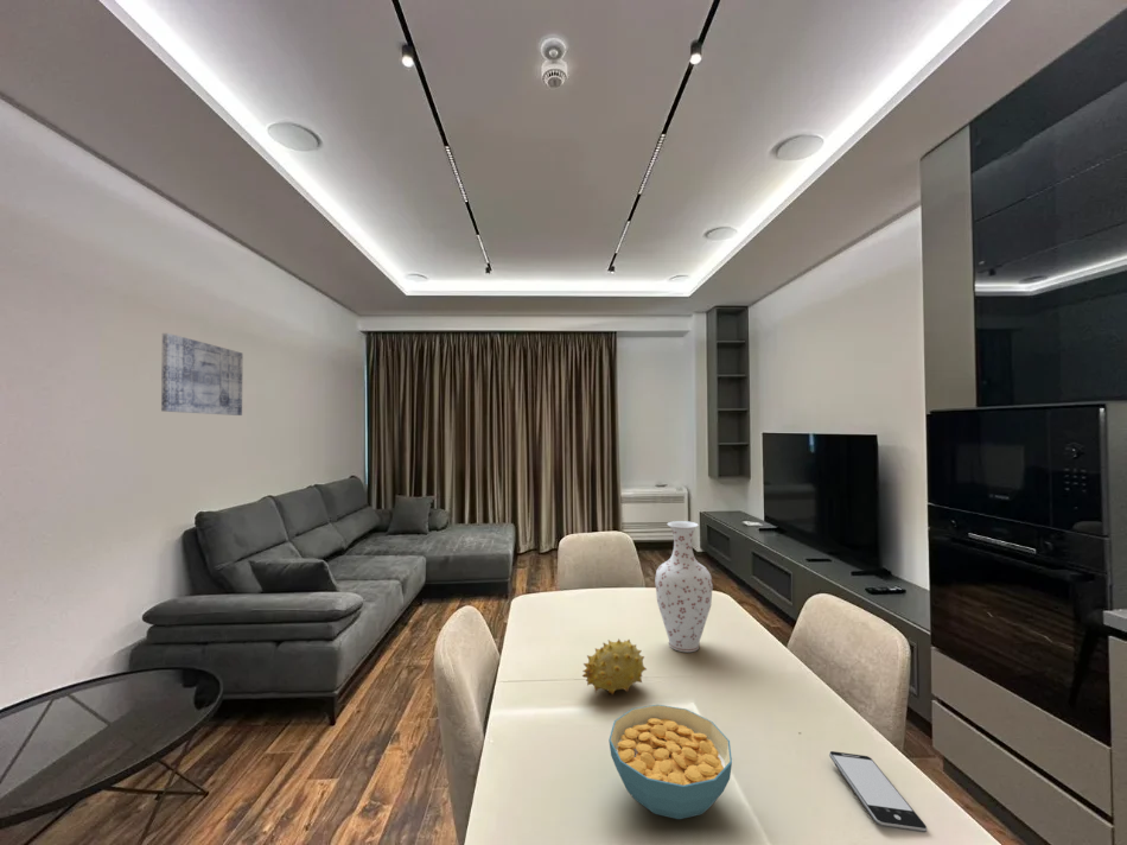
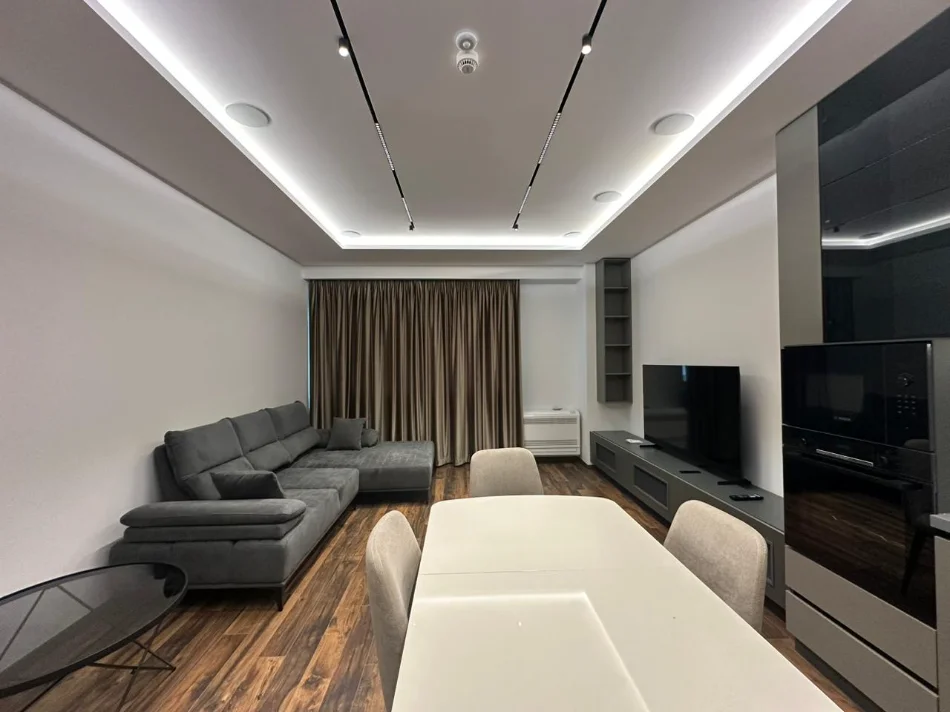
- fruit (613, 665)
- wall art (205, 379)
- smartphone (873, 788)
- cereal bowl (669, 769)
- vase (682, 584)
